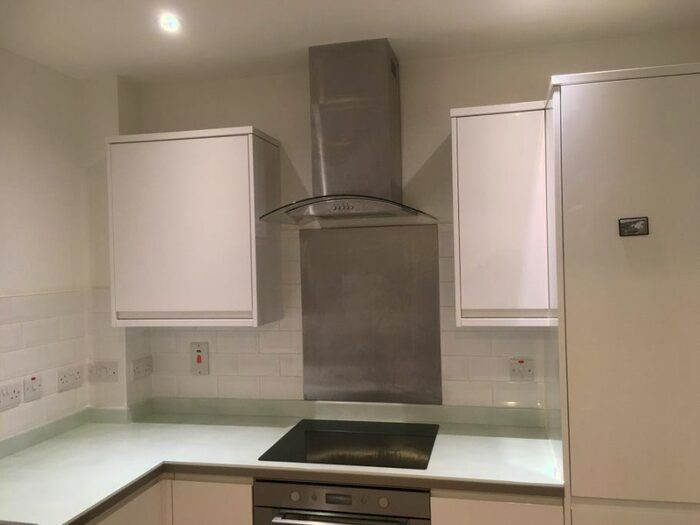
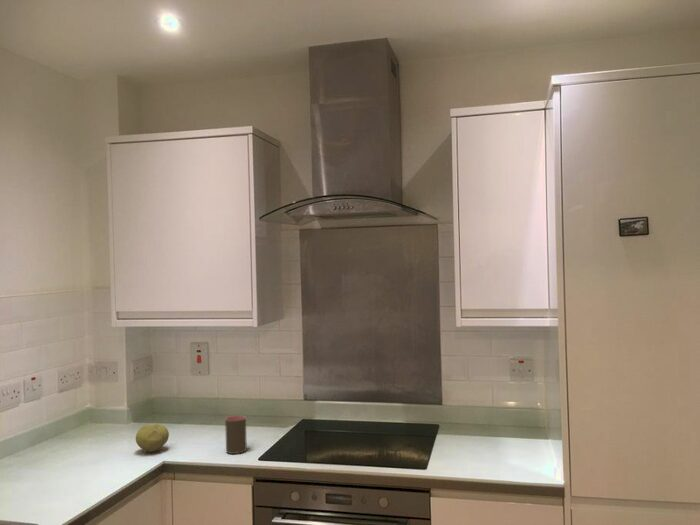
+ cup (236, 434)
+ fruit (152, 437)
